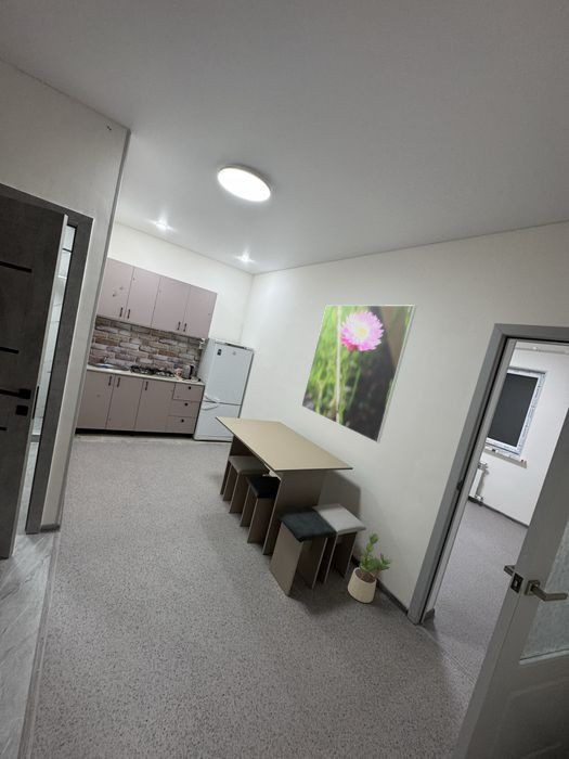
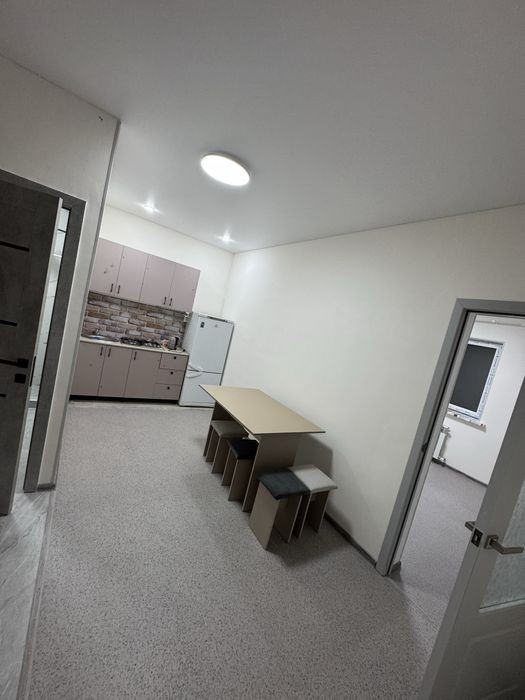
- potted plant (372, 565)
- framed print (349, 364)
